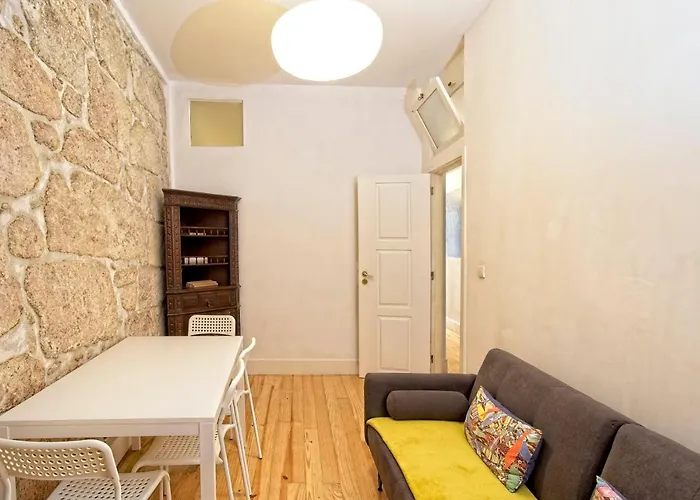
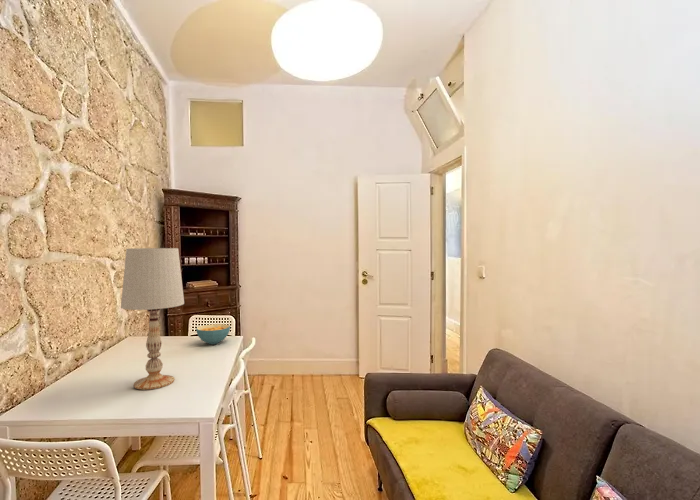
+ table lamp (153, 315)
+ cereal bowl (213, 335)
